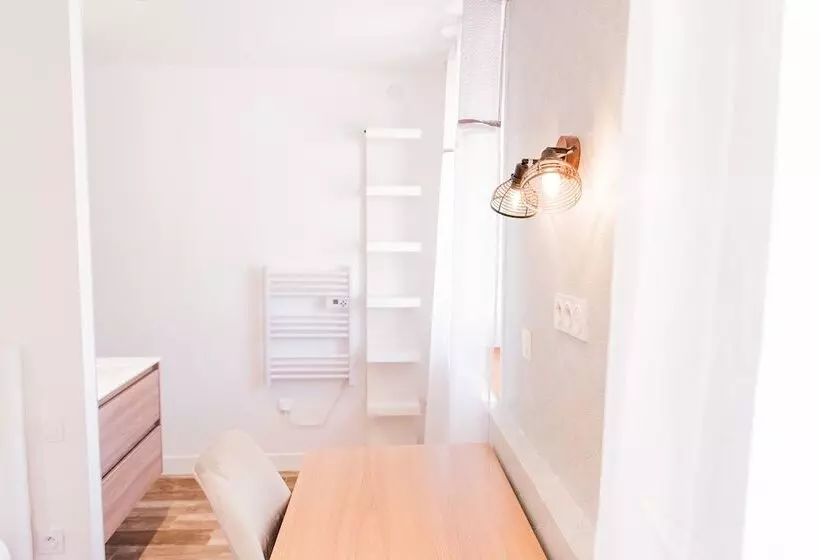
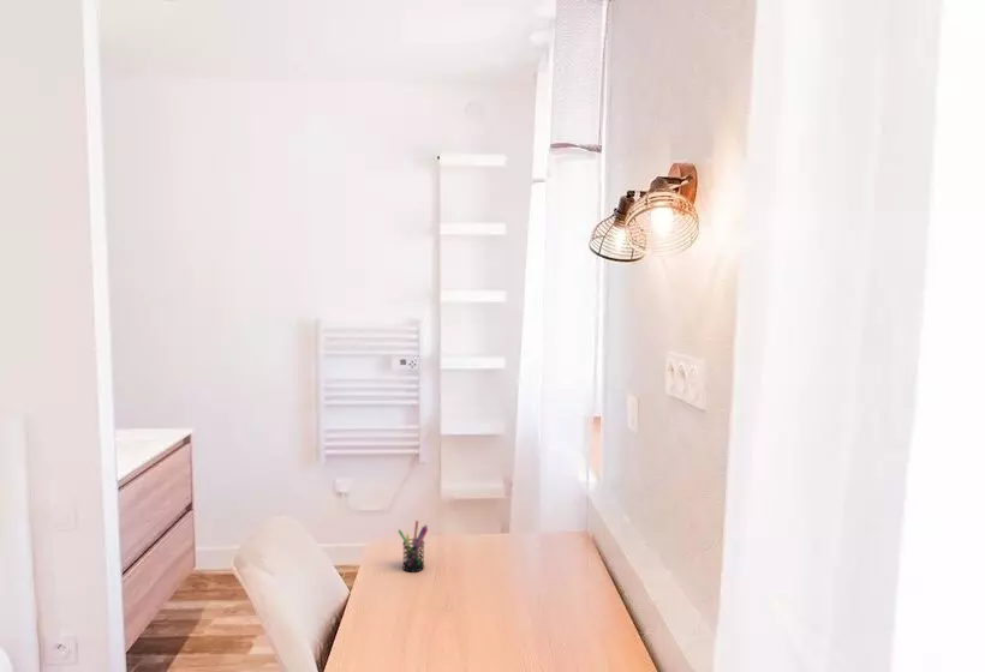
+ pen holder (411, 544)
